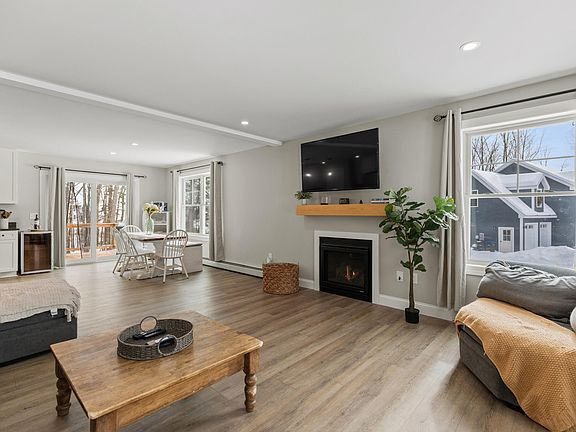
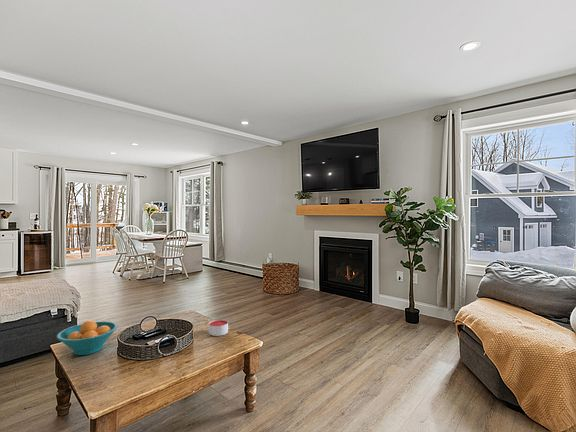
+ fruit bowl (88, 335)
+ candle (218, 327)
